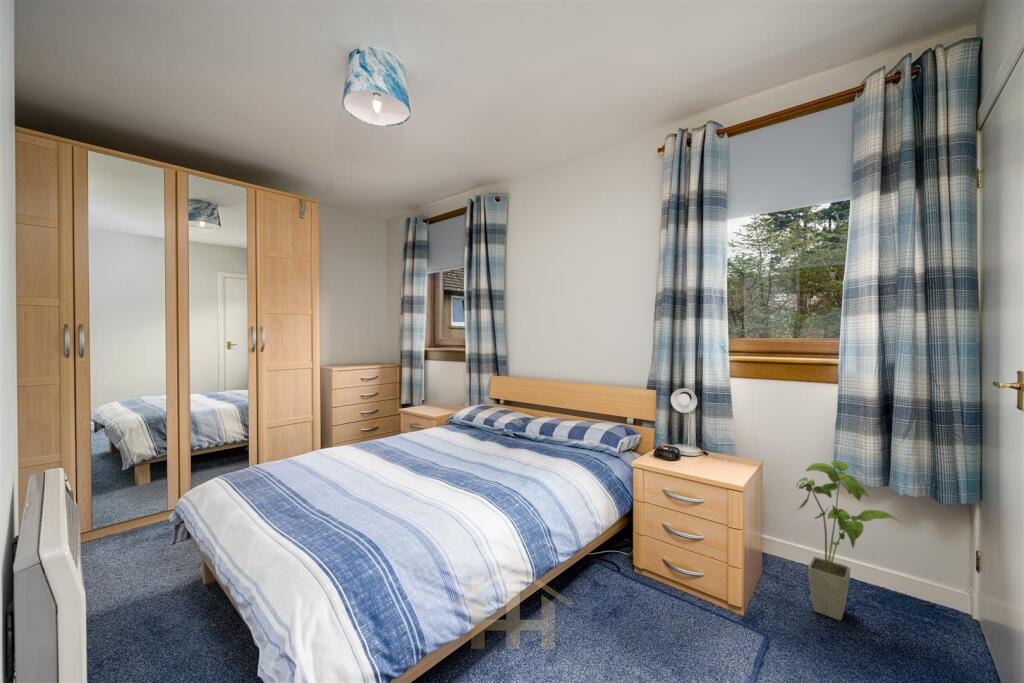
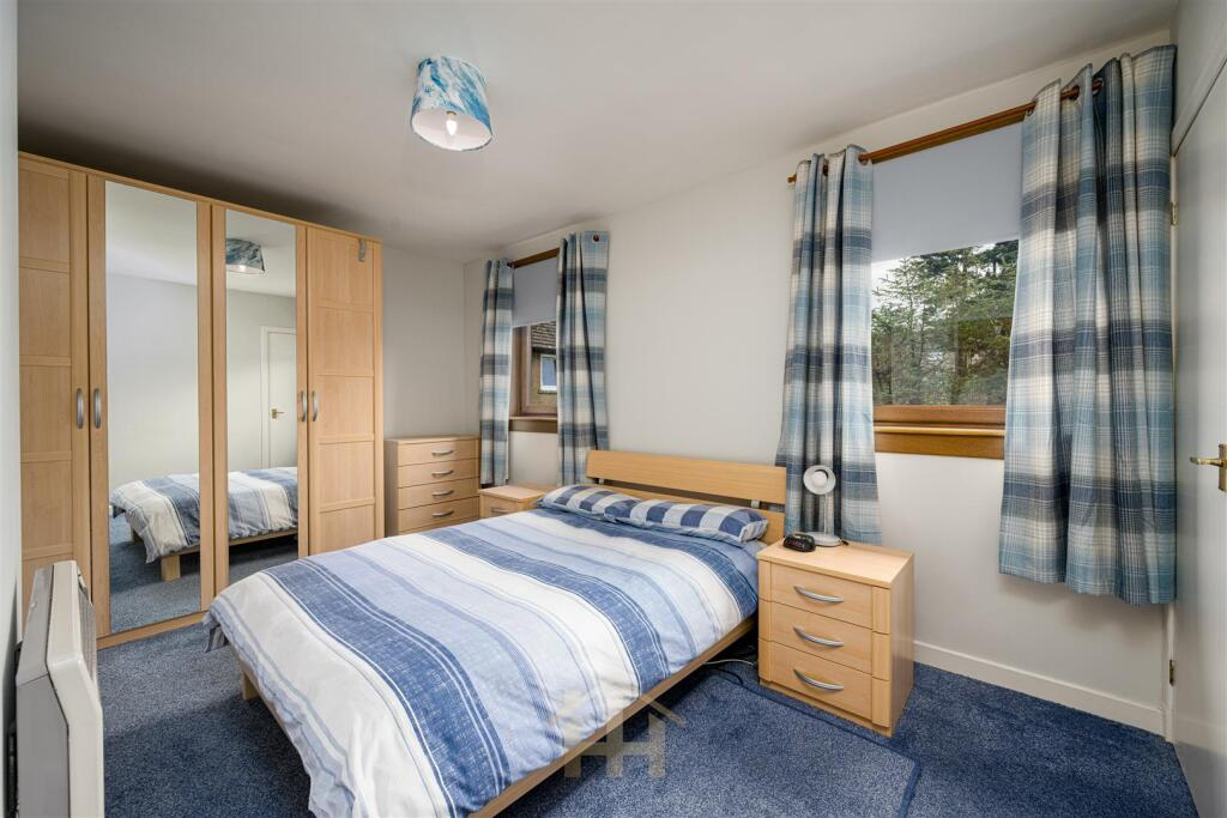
- house plant (842, 539)
